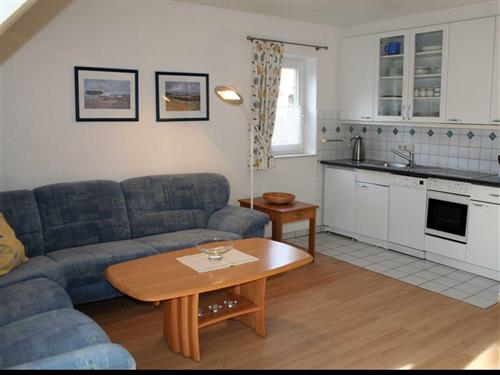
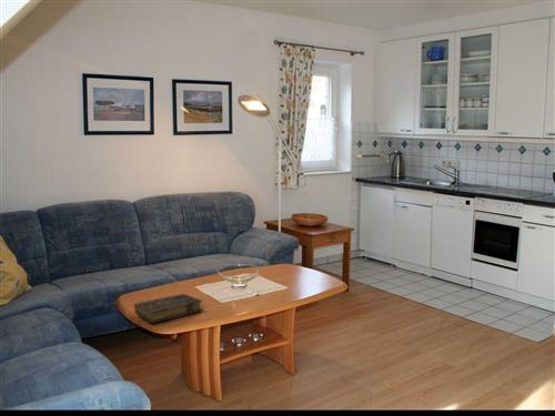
+ book (169, 306)
